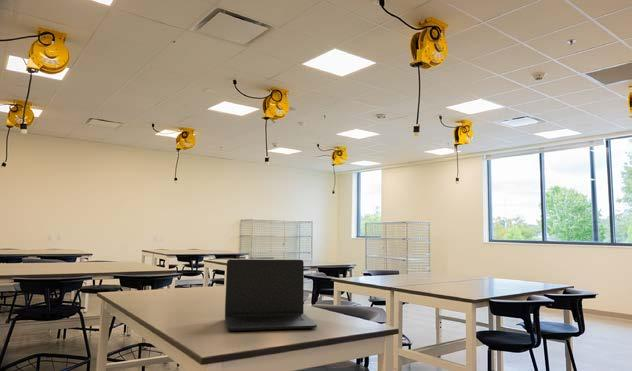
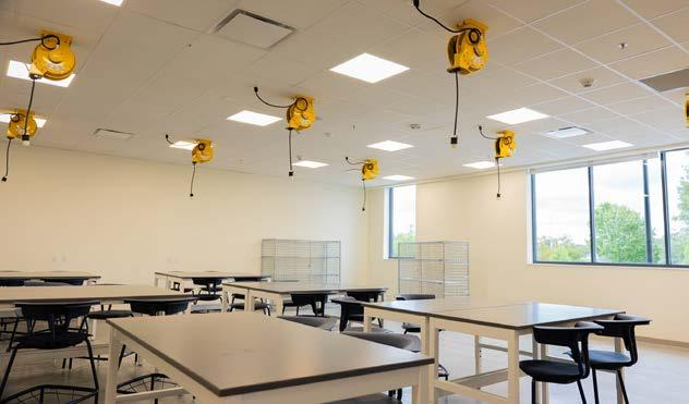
- laptop (269, 292)
